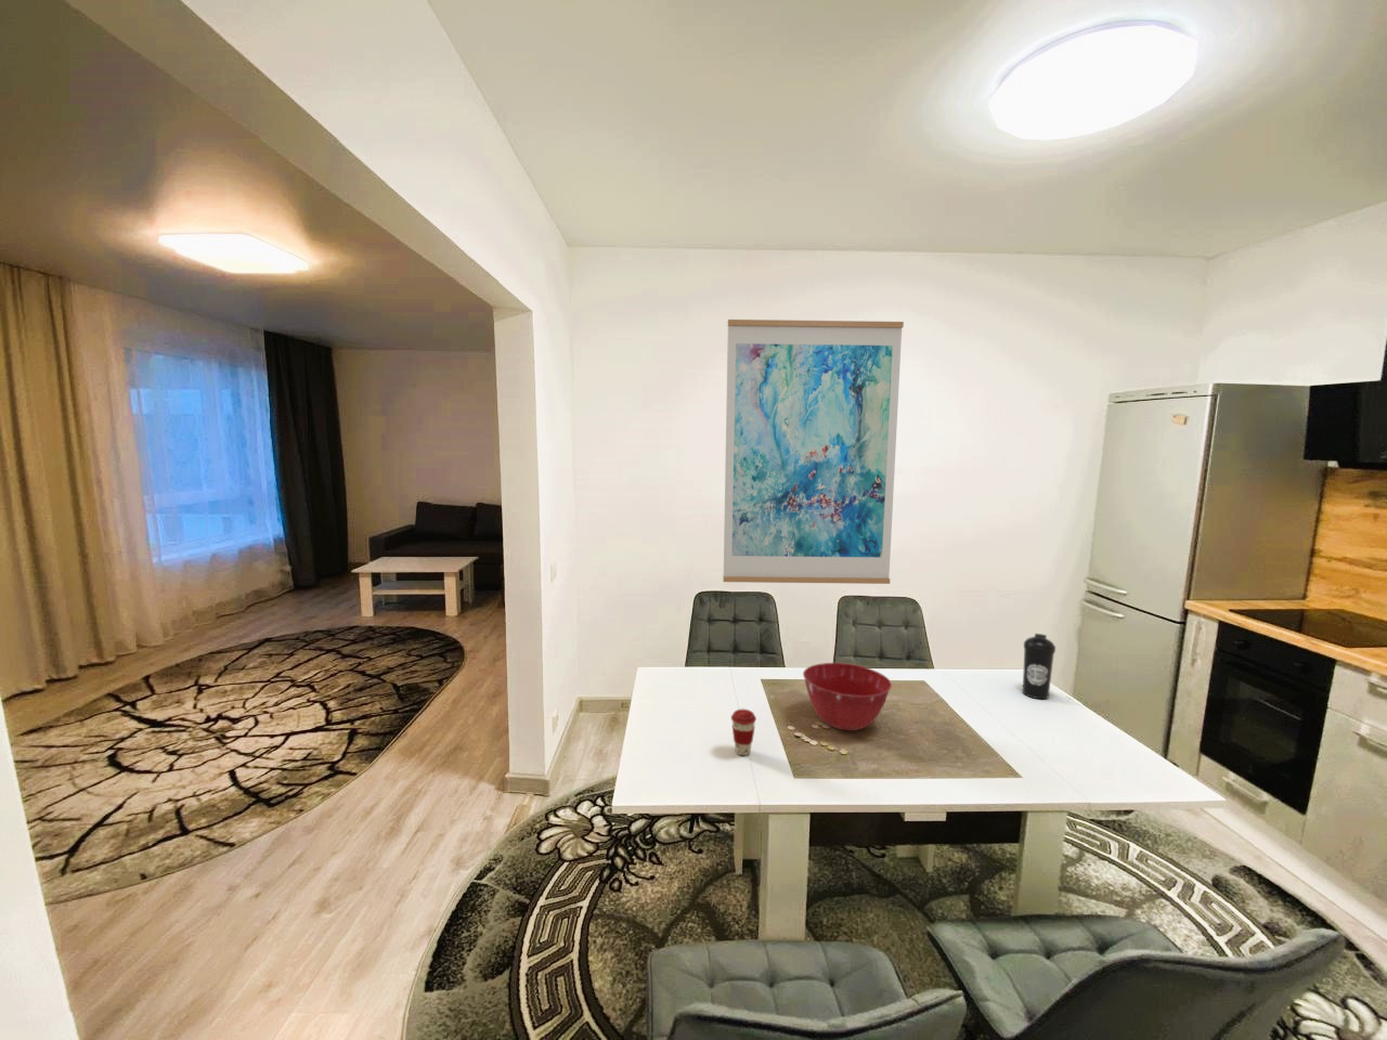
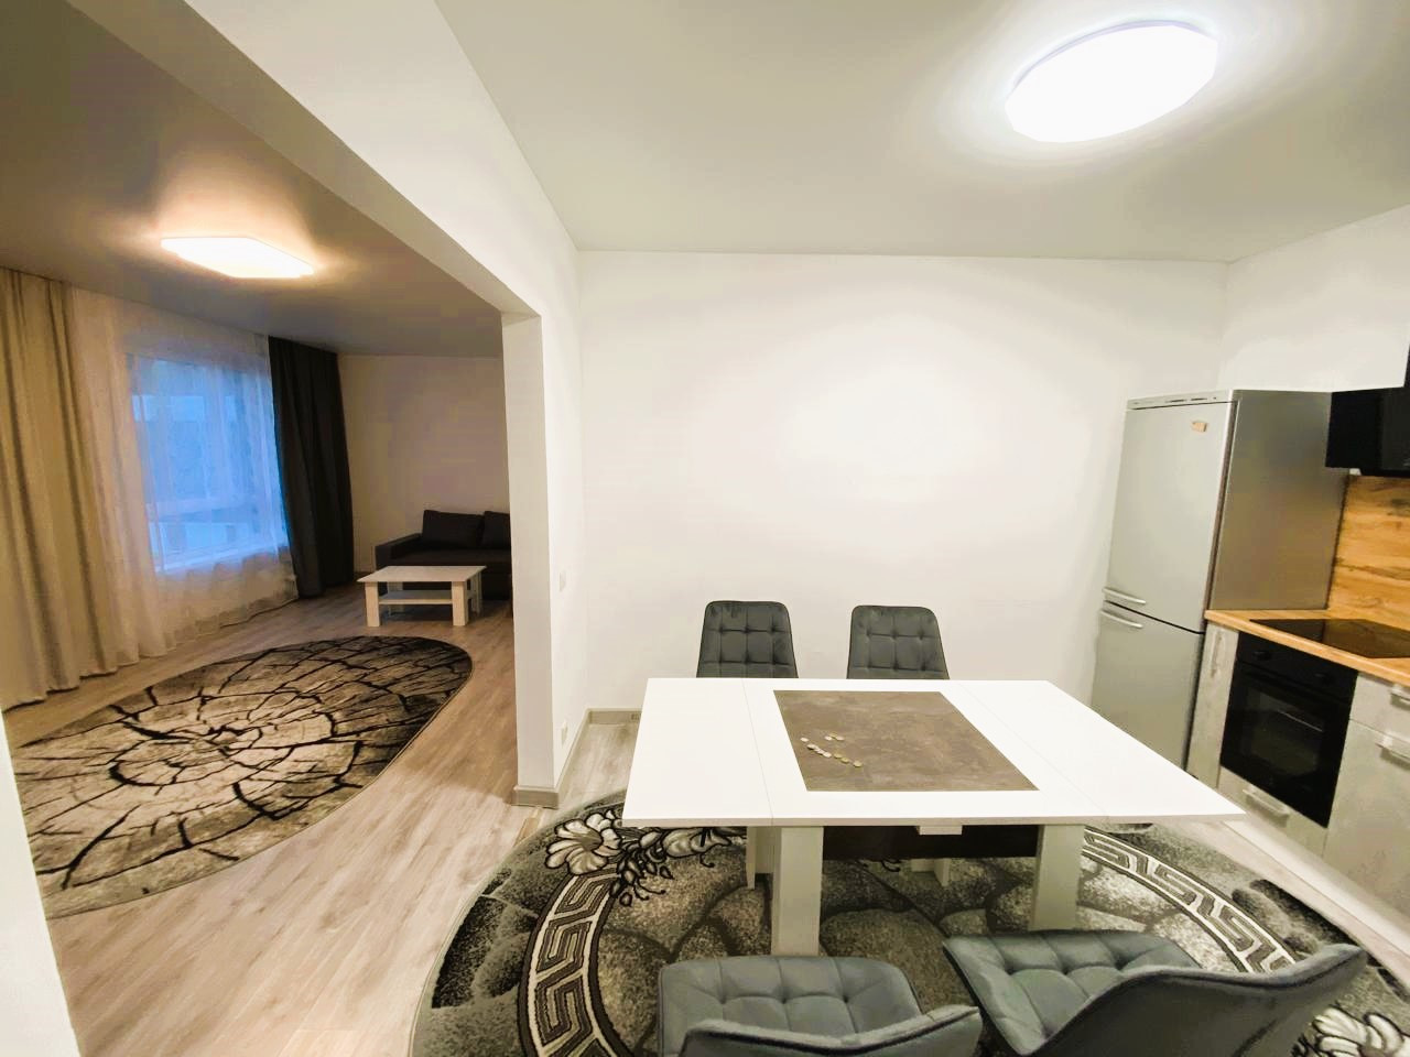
- water bottle (1038, 665)
- wall art (809, 454)
- coffee cup (743, 732)
- mixing bowl (845, 699)
